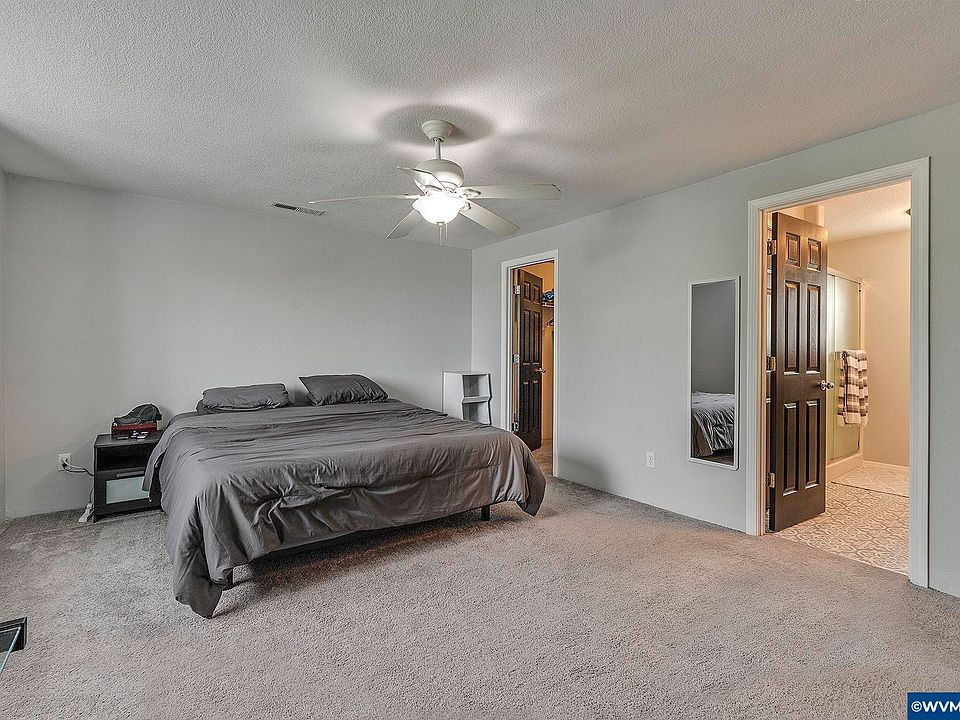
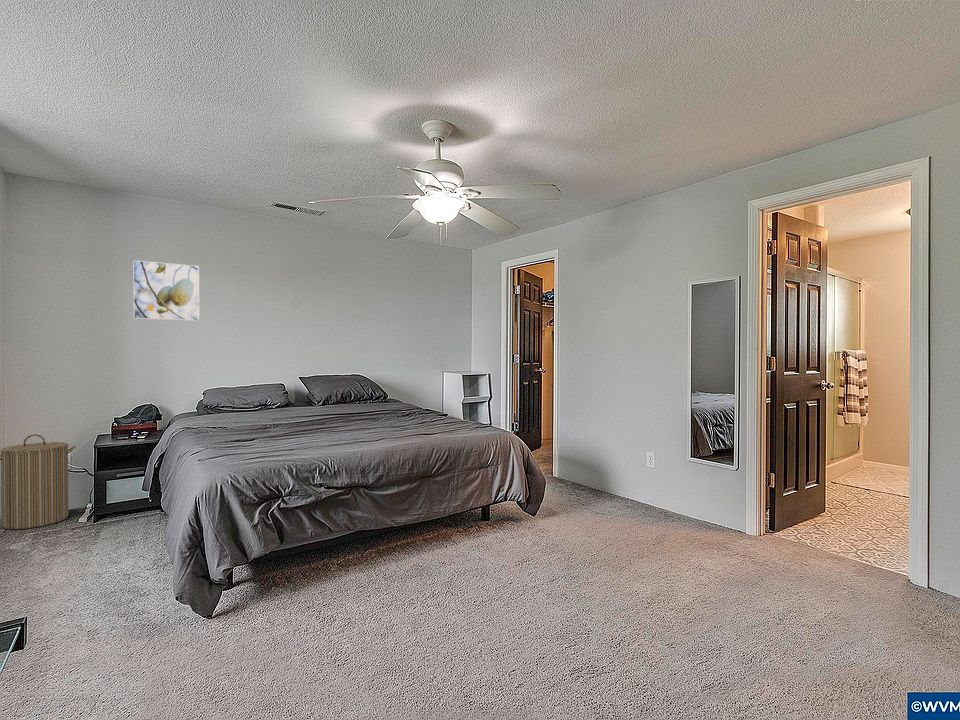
+ laundry hamper (35, 477)
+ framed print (167, 291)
